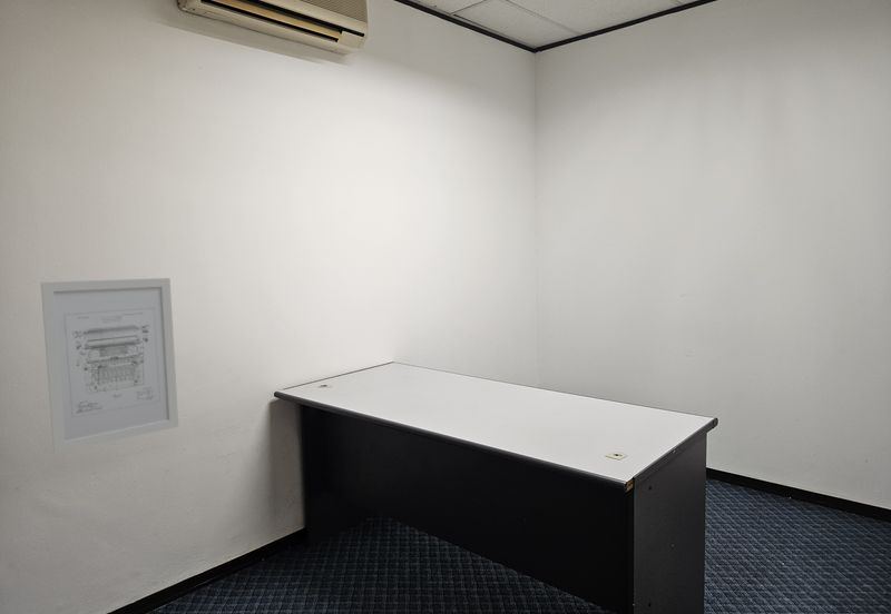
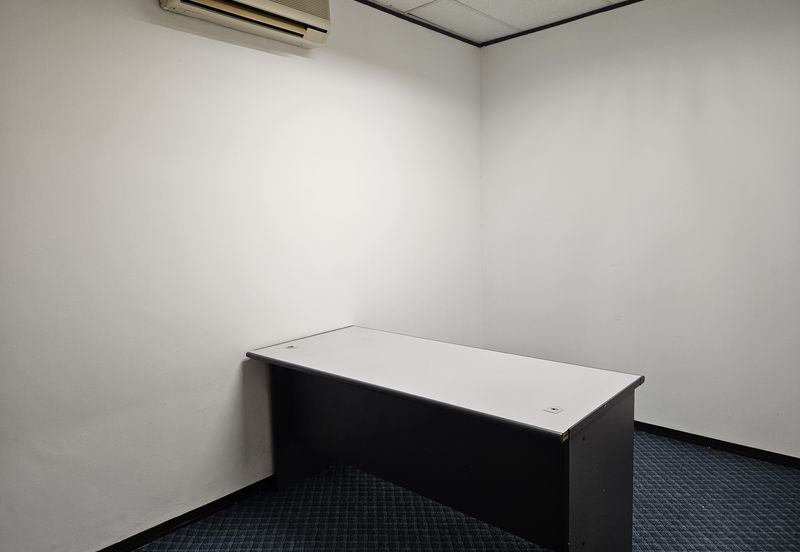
- wall art (115, 359)
